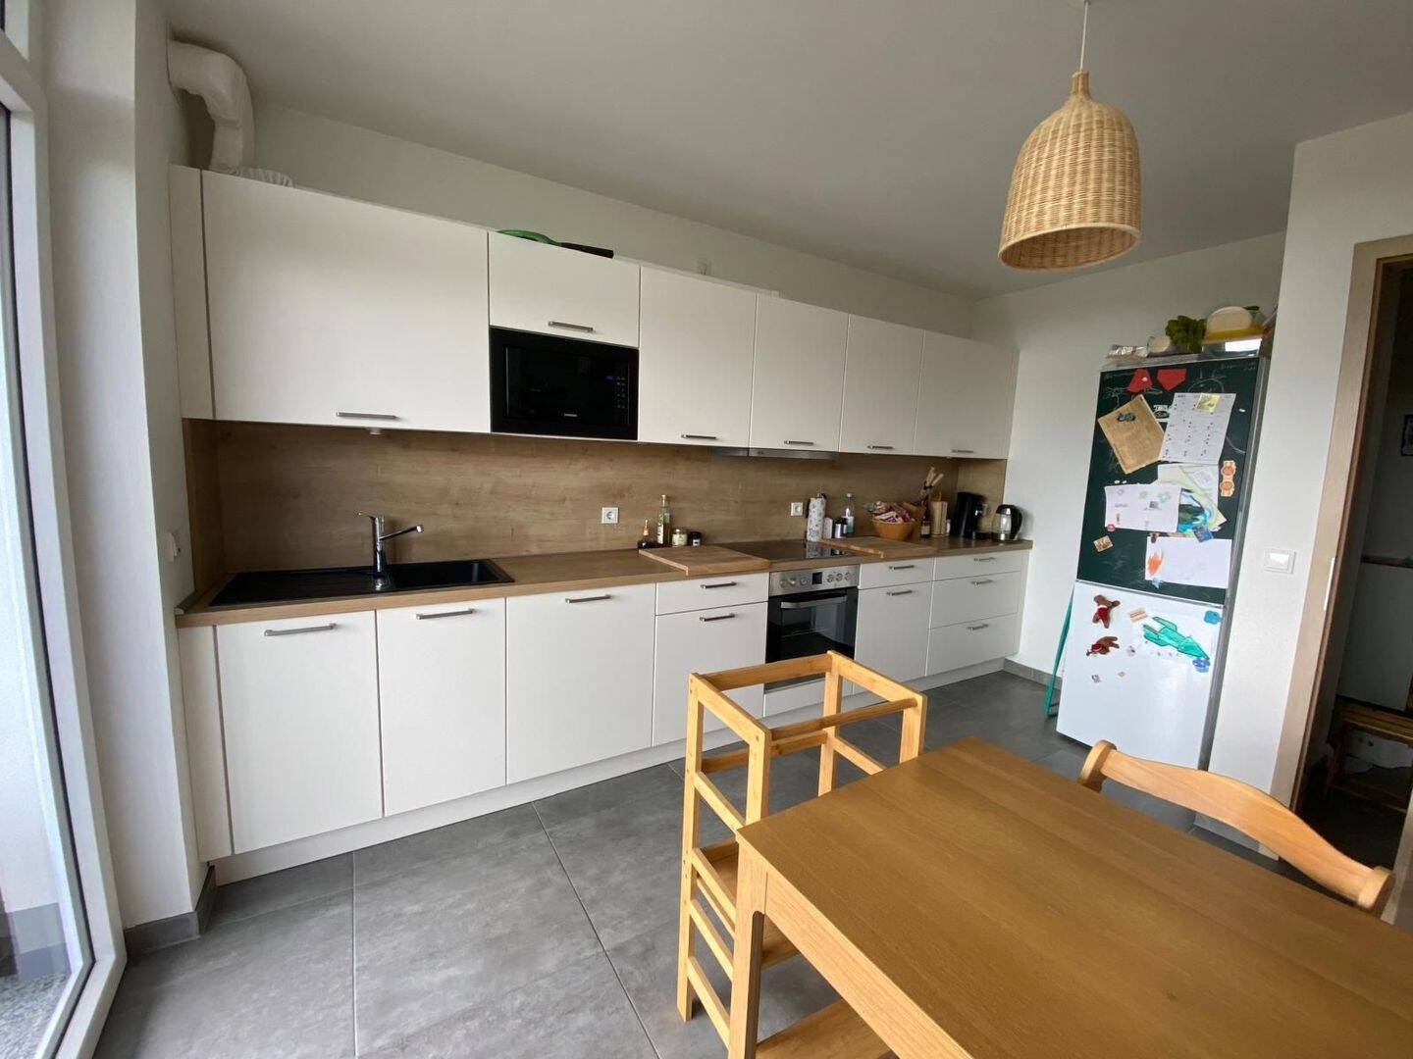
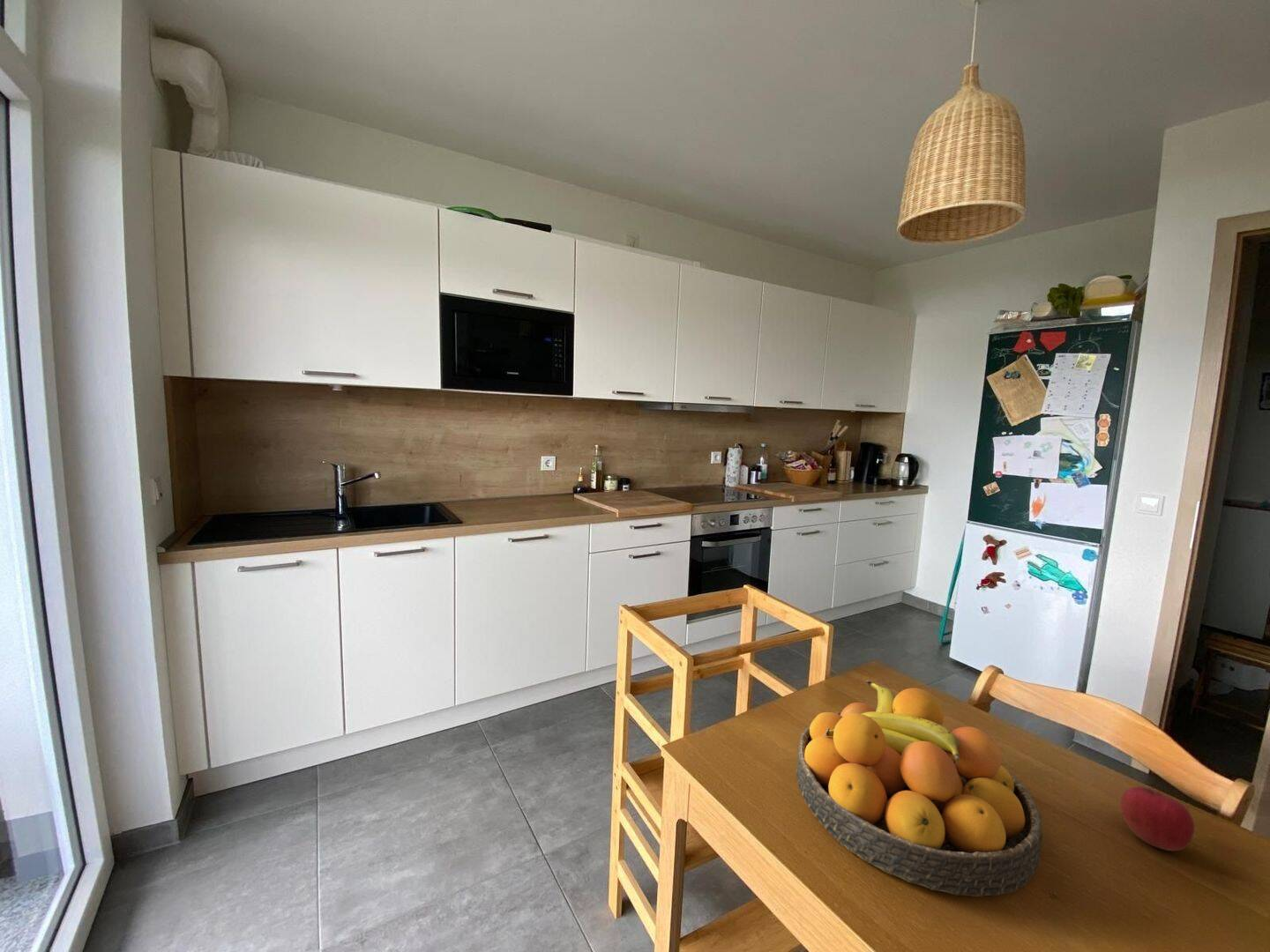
+ apple (1155, 816)
+ fruit bowl (909, 757)
